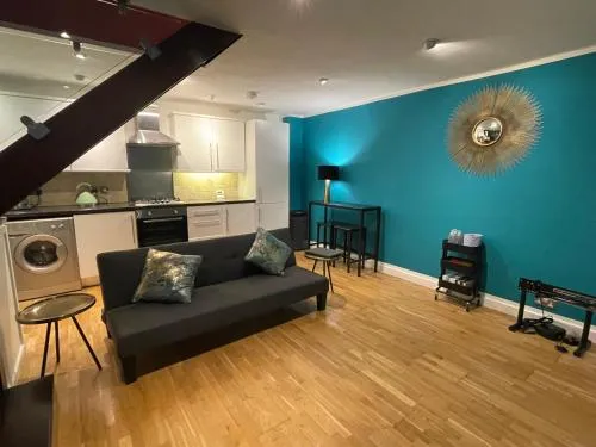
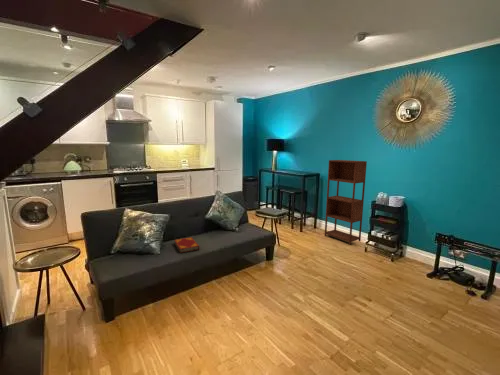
+ shelving unit (344, 200)
+ hardback book (186, 244)
